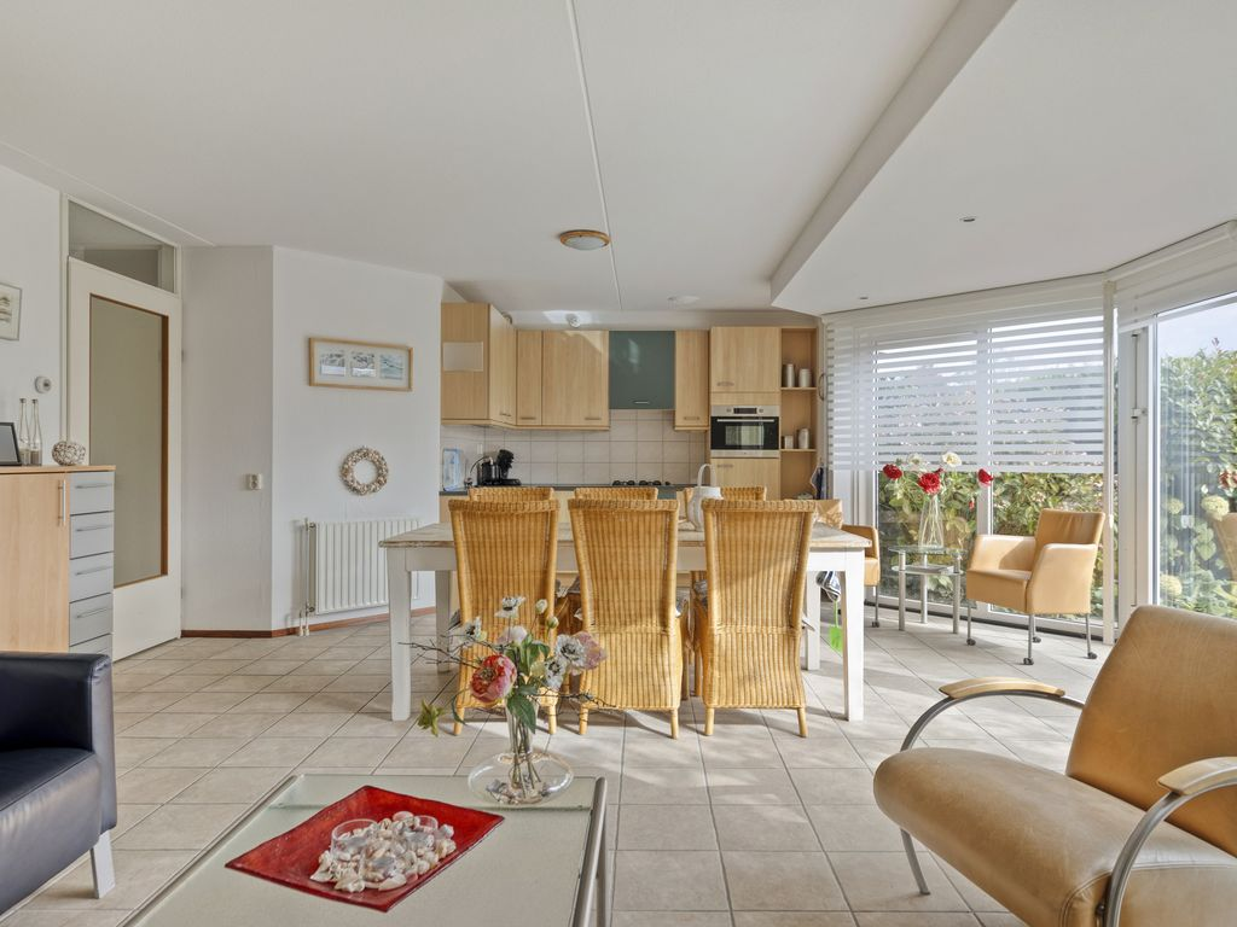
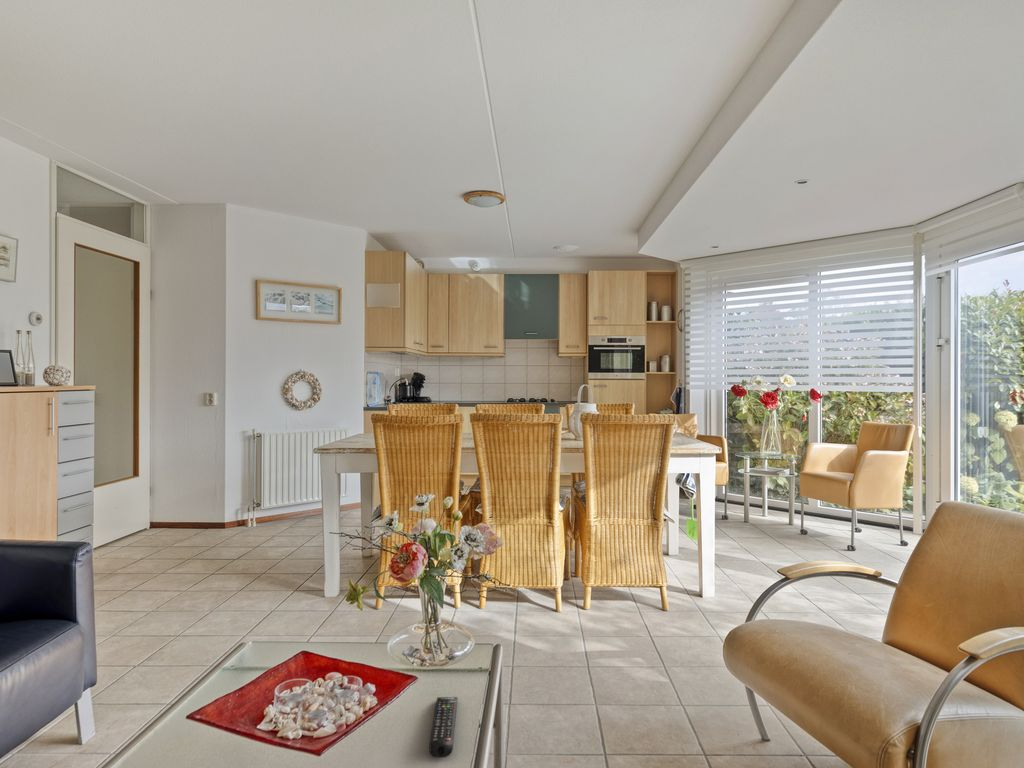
+ remote control (444, 722)
